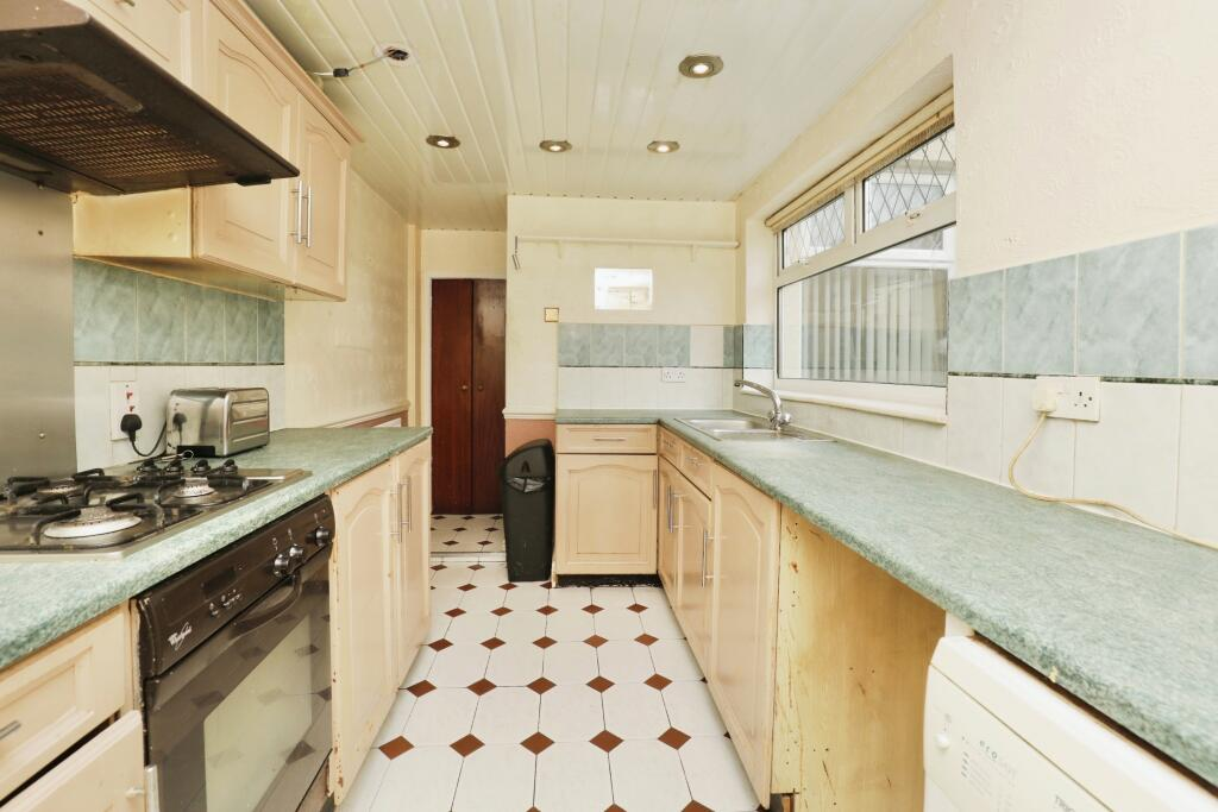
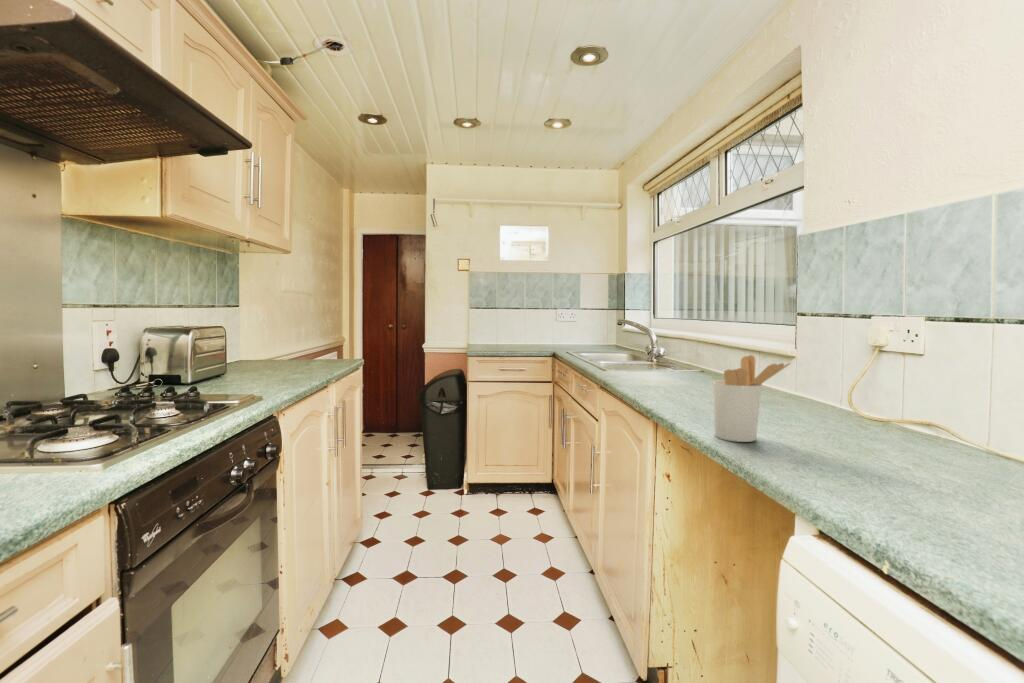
+ utensil holder (748, 398)
